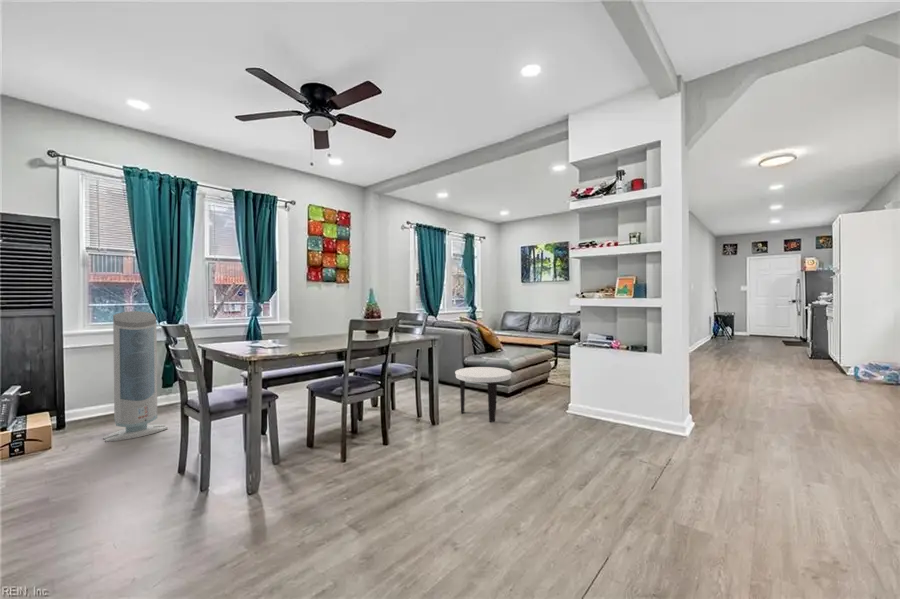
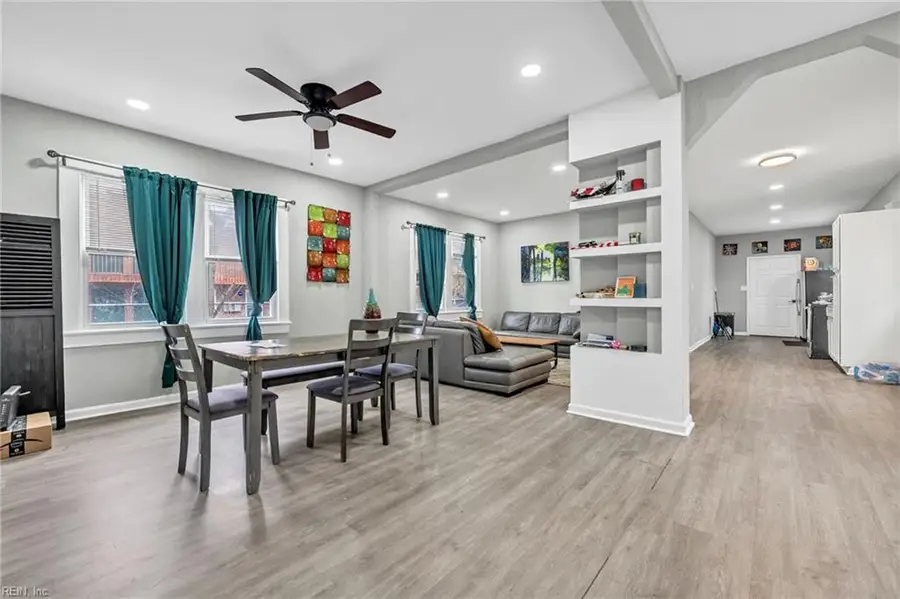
- side table (488, 393)
- air purifier (135, 372)
